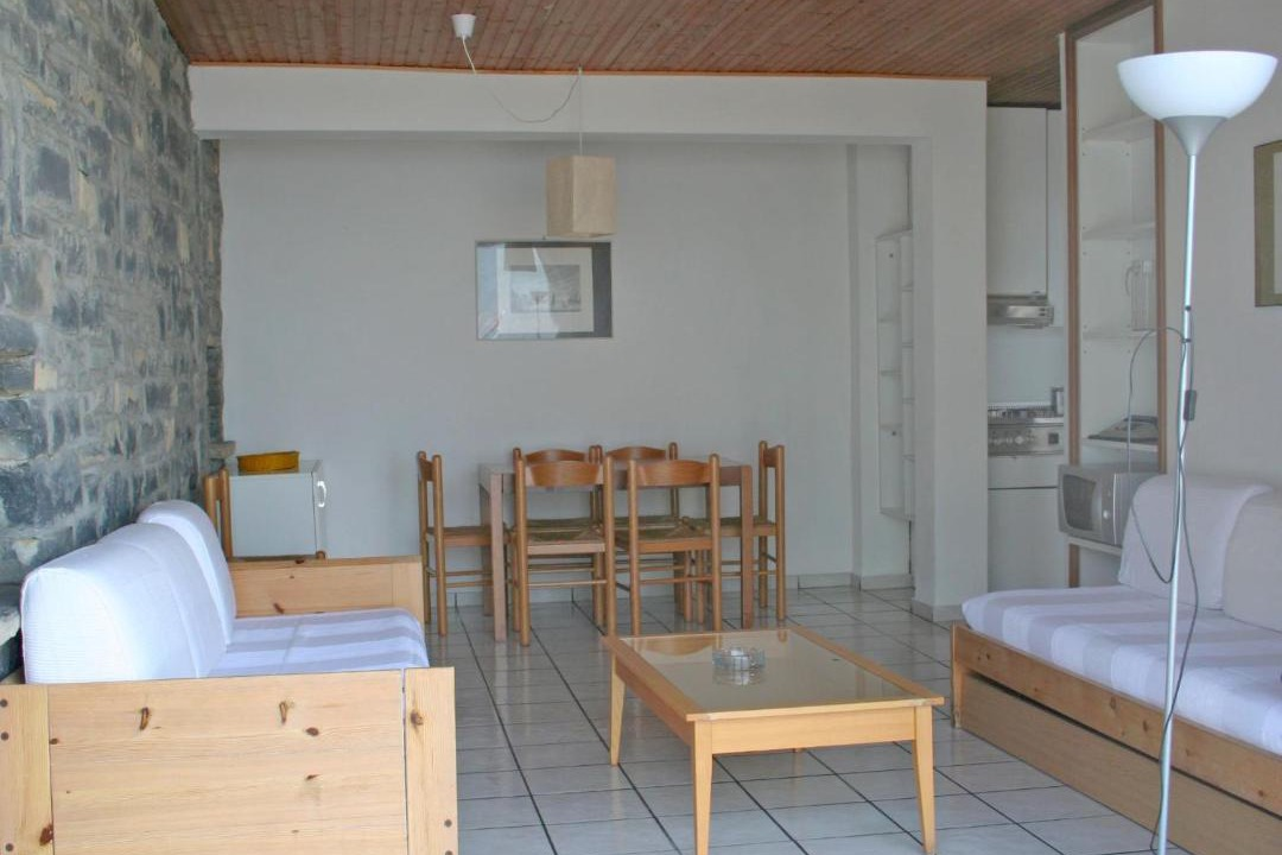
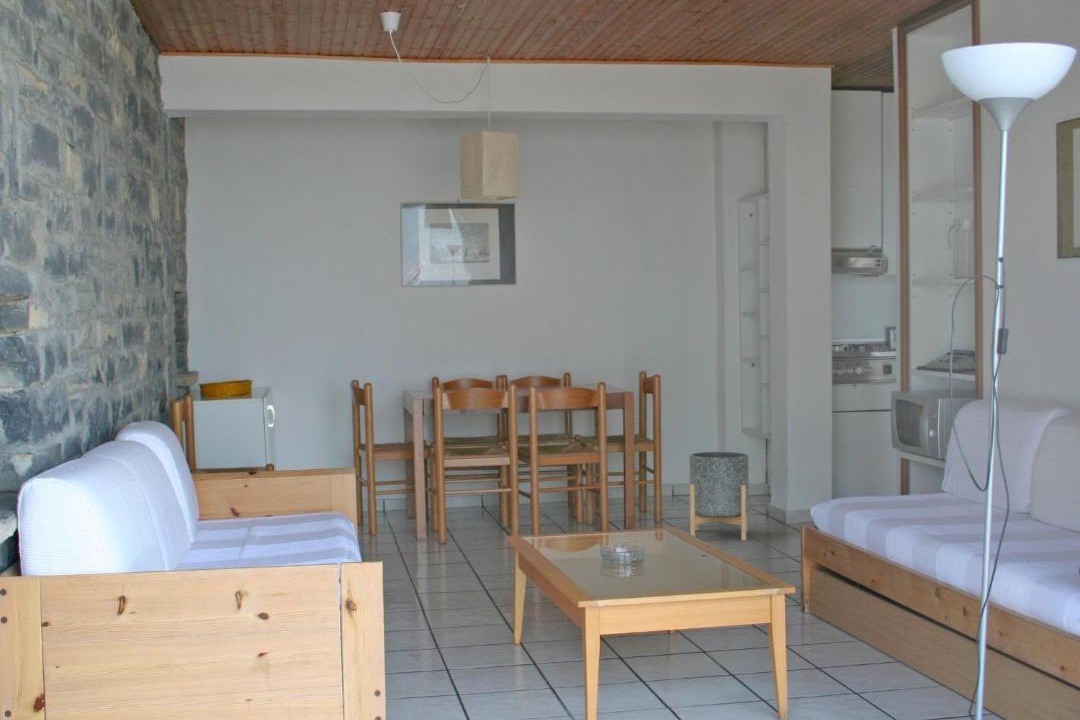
+ planter (719, 494)
